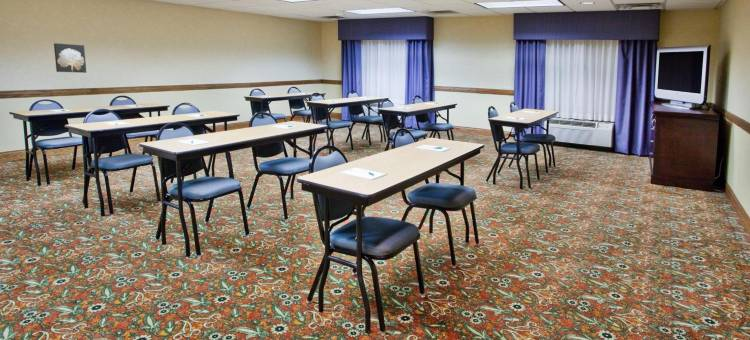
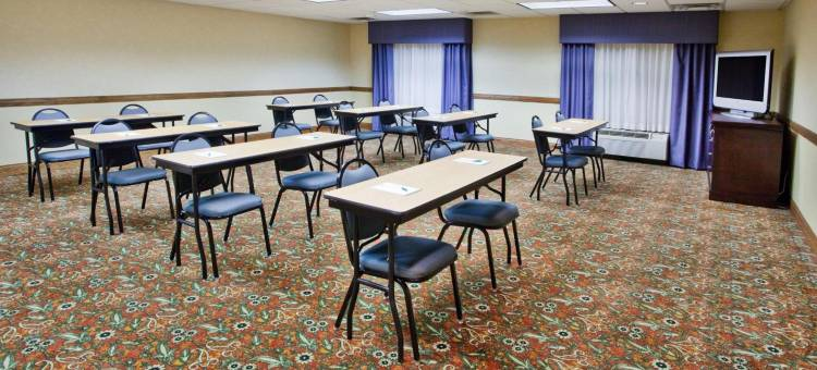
- wall art (70, 58)
